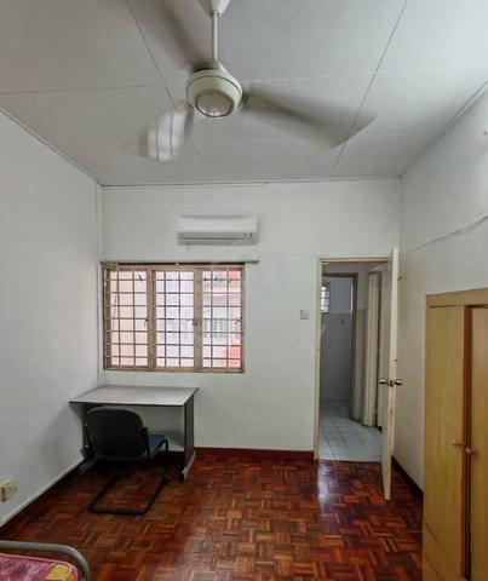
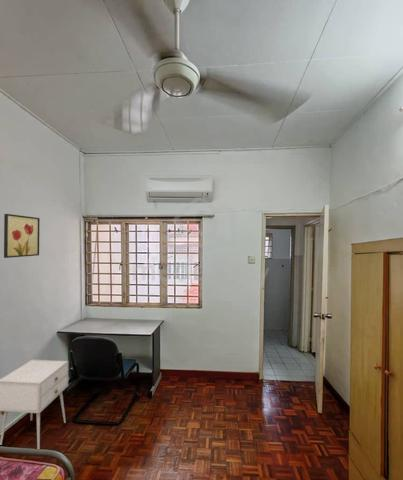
+ nightstand (36, 402)
+ wall art (22, 236)
